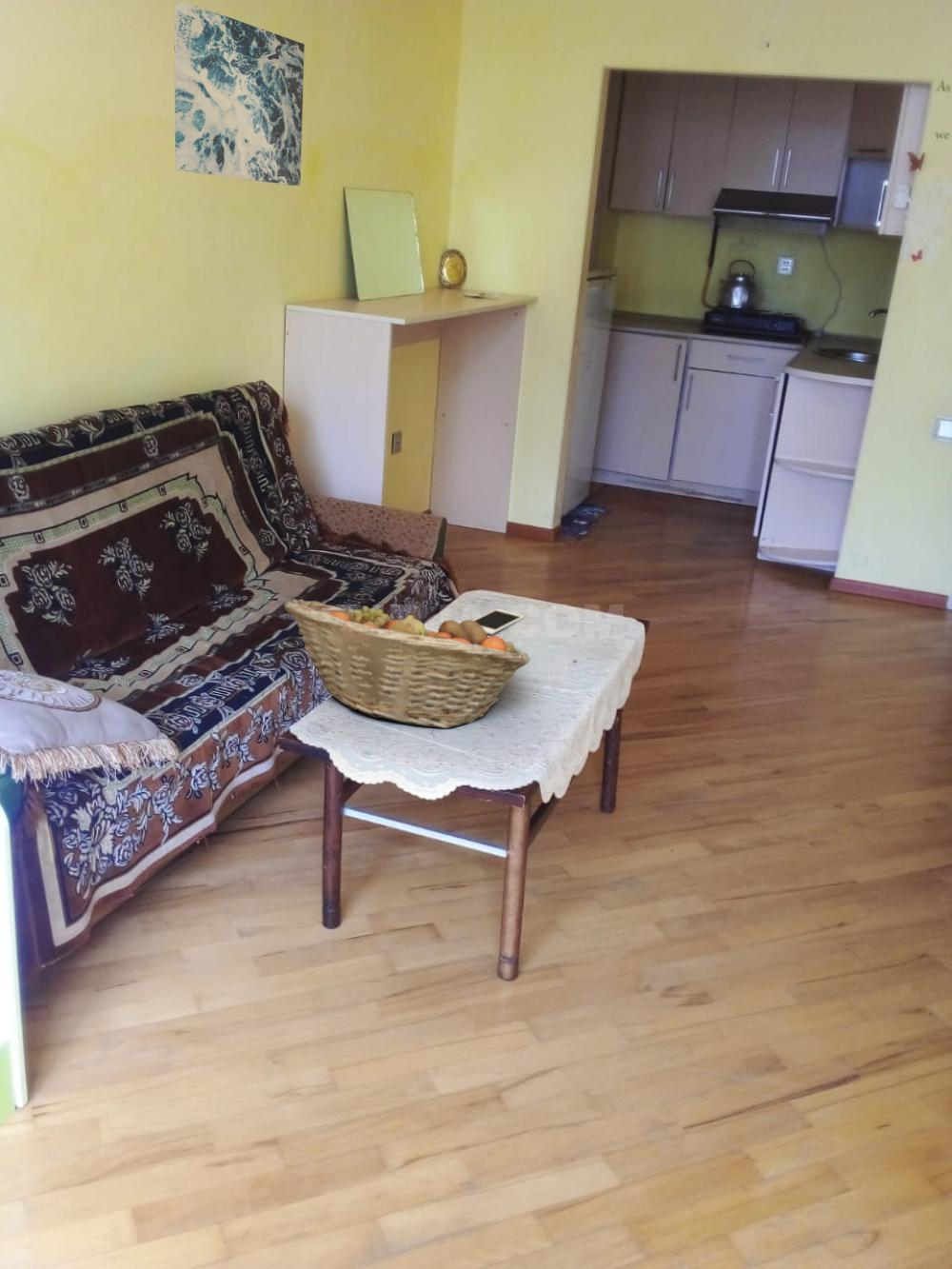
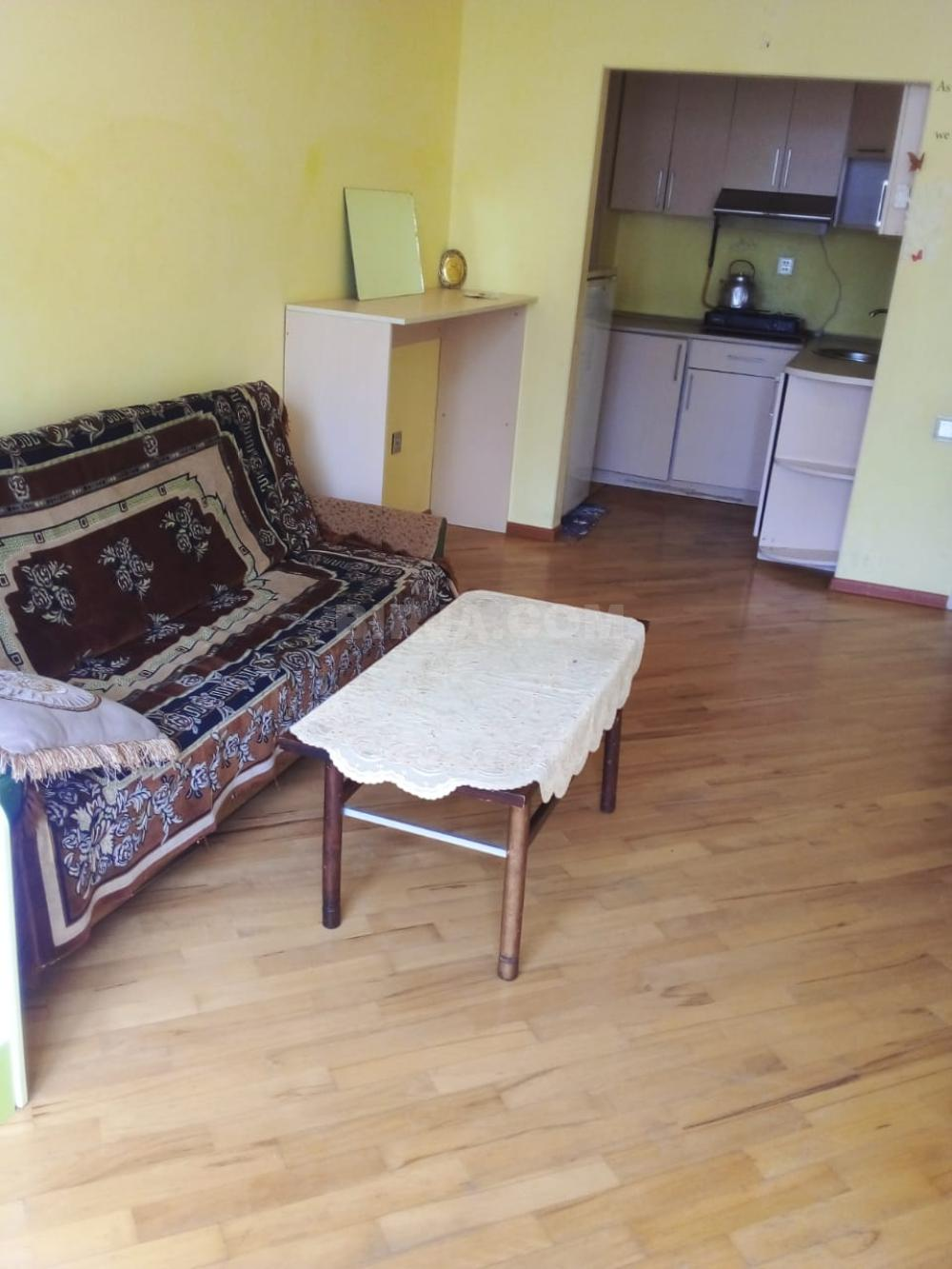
- fruit basket (404, 649)
- cell phone (494, 621)
- wall art (243, 103)
